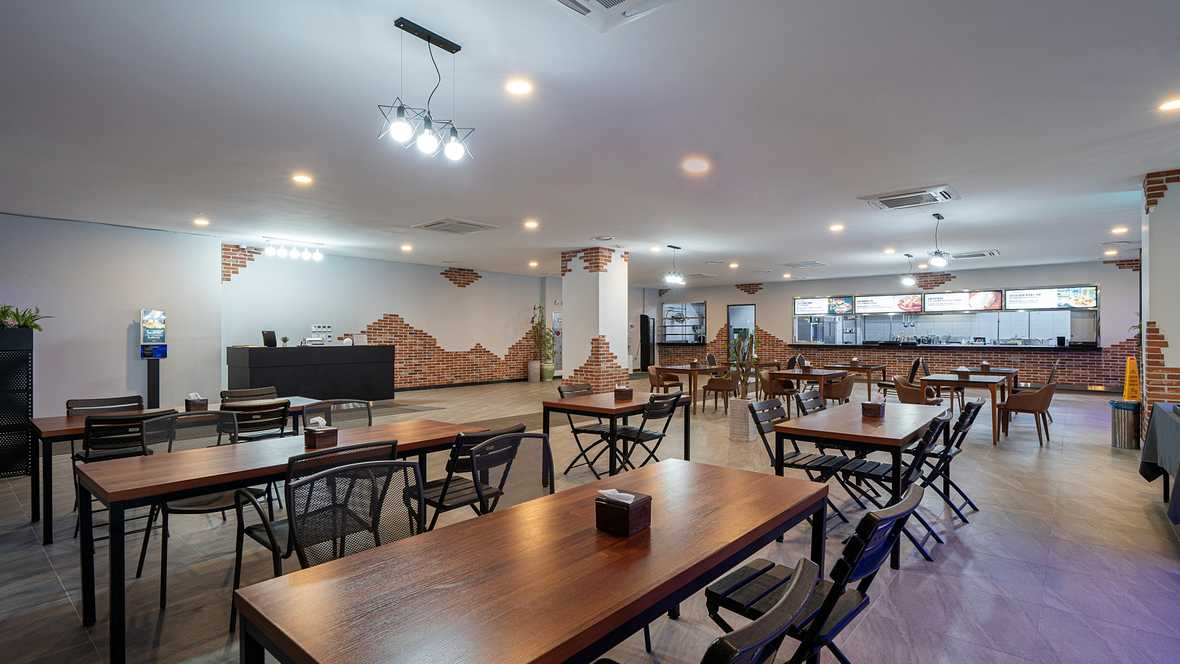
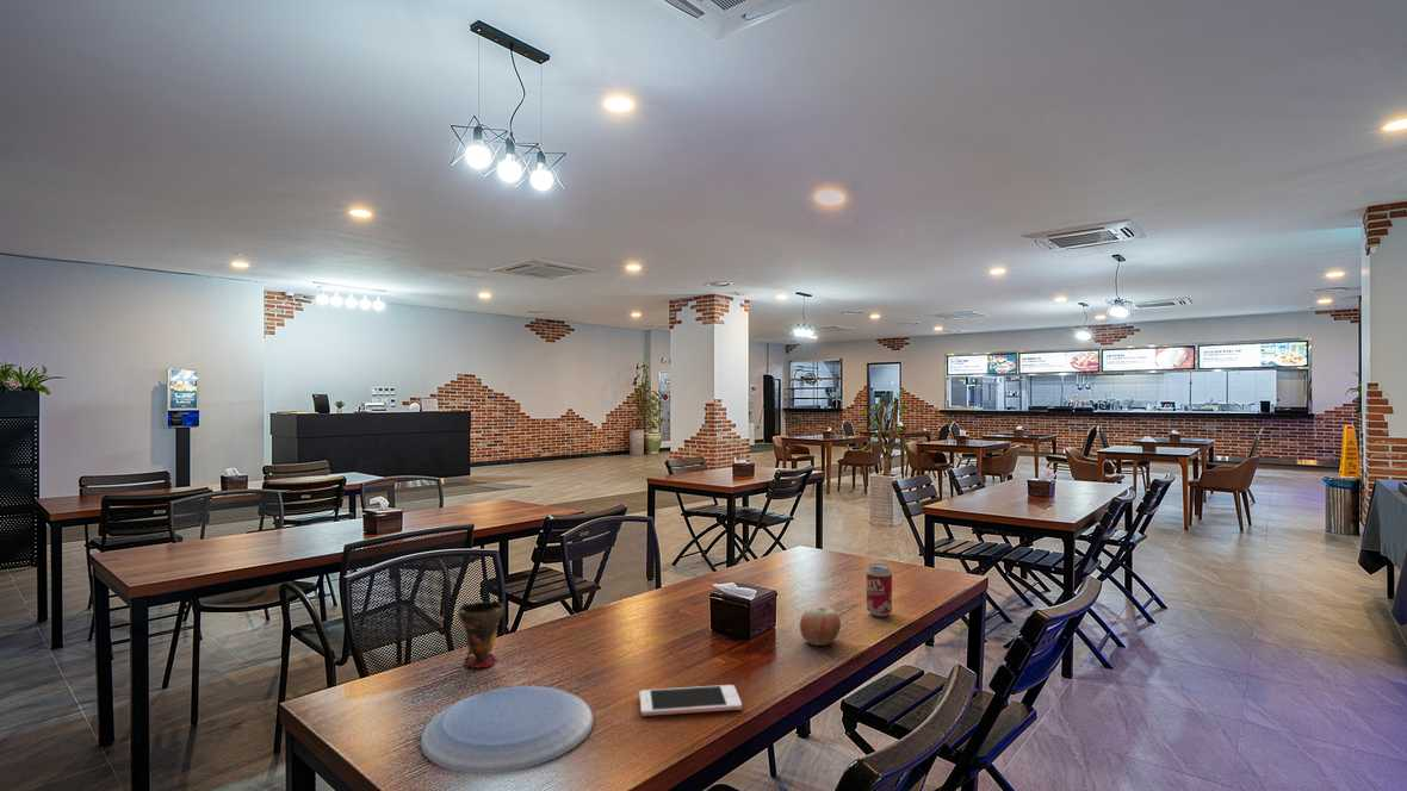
+ cell phone (689, 699)
+ cup (479, 633)
+ apple (820, 624)
+ beverage can (879, 590)
+ plate (509, 716)
